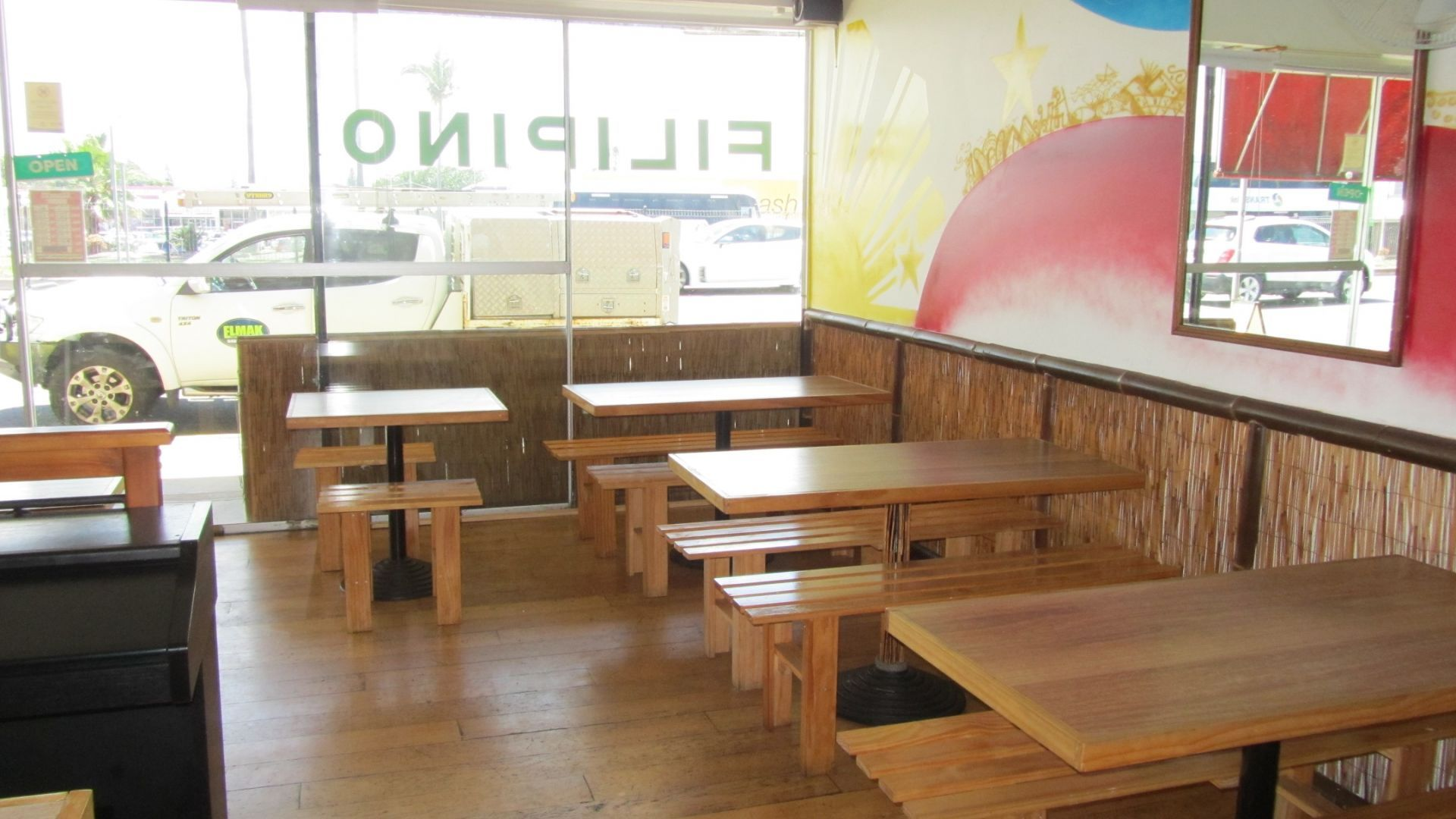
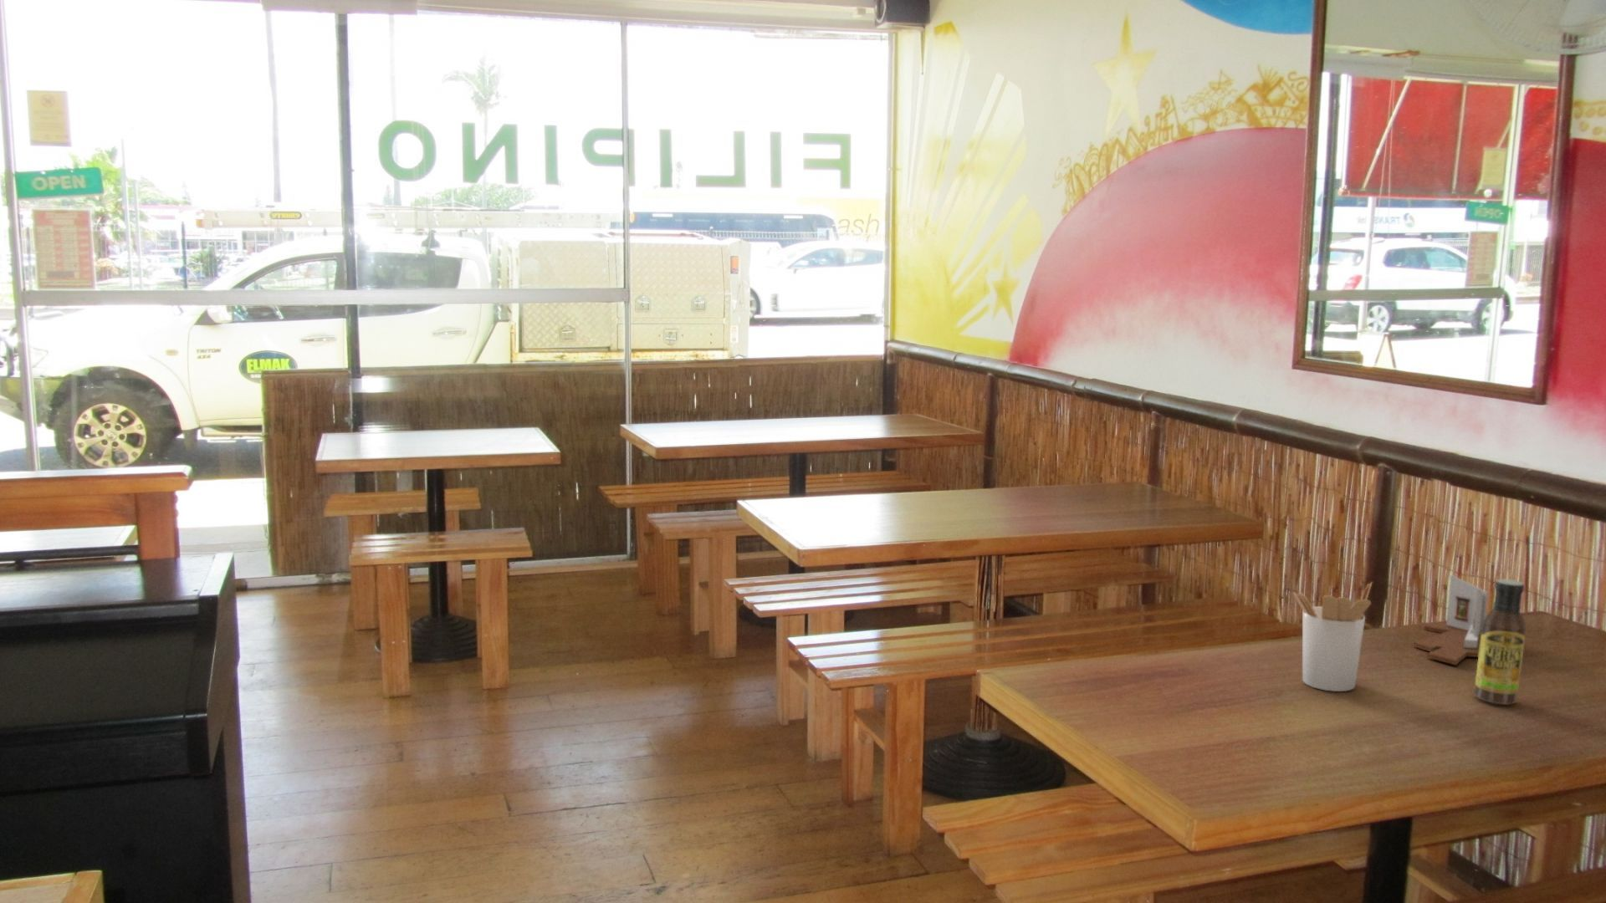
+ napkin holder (1455, 614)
+ sauce bottle (1501, 641)
+ utensil holder (1336, 635)
